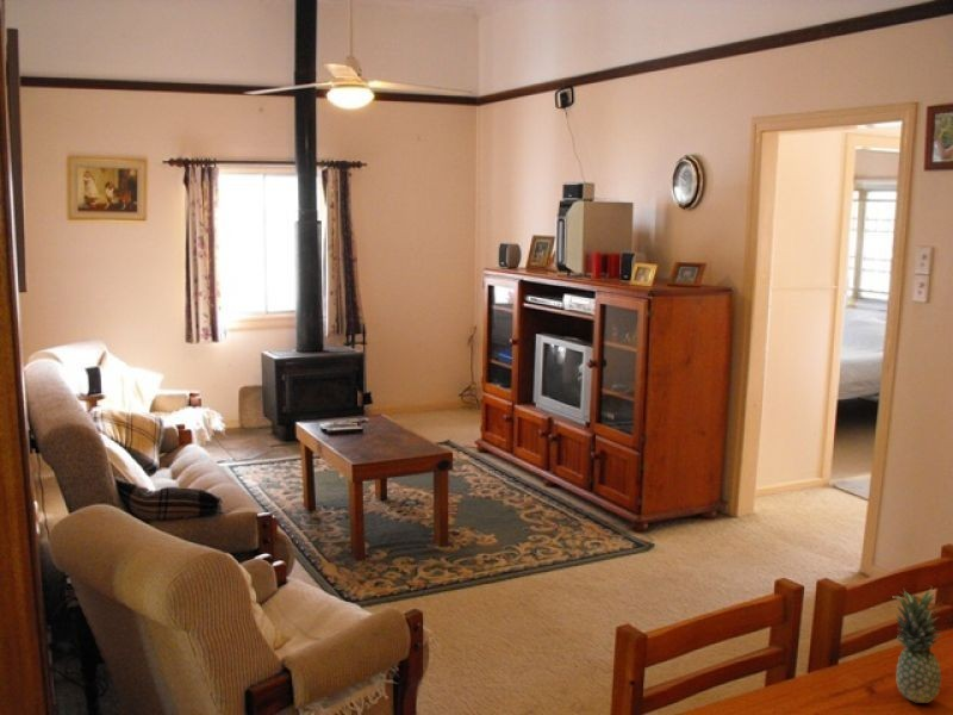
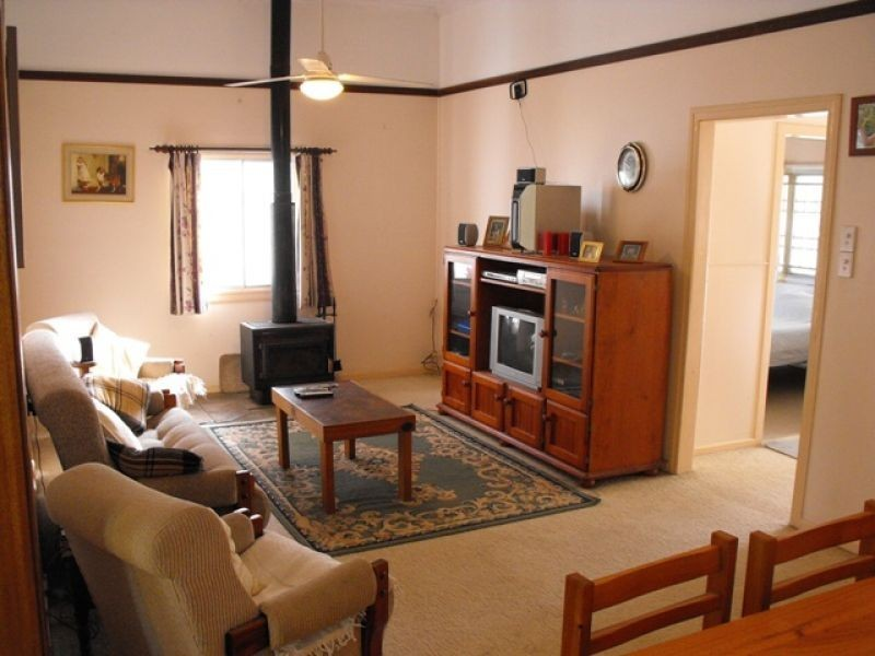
- fruit (915, 641)
